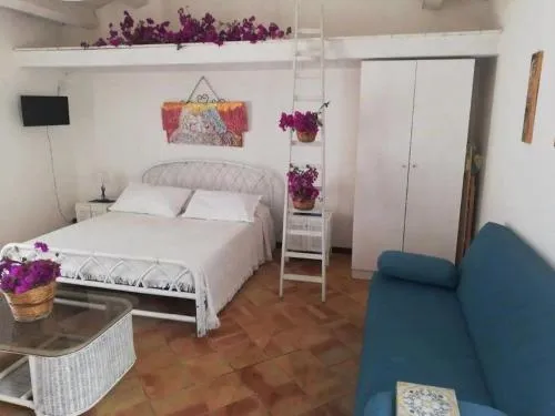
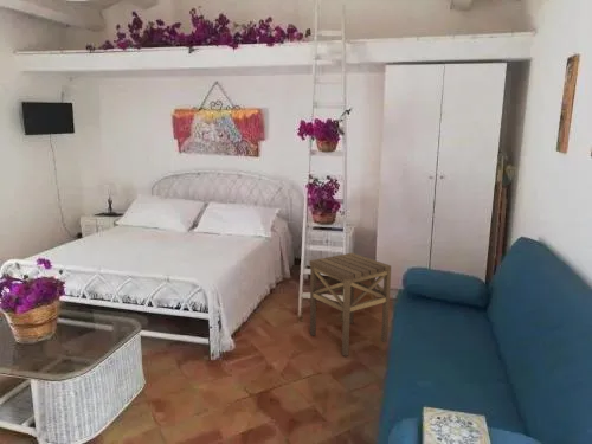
+ side table (348, 301)
